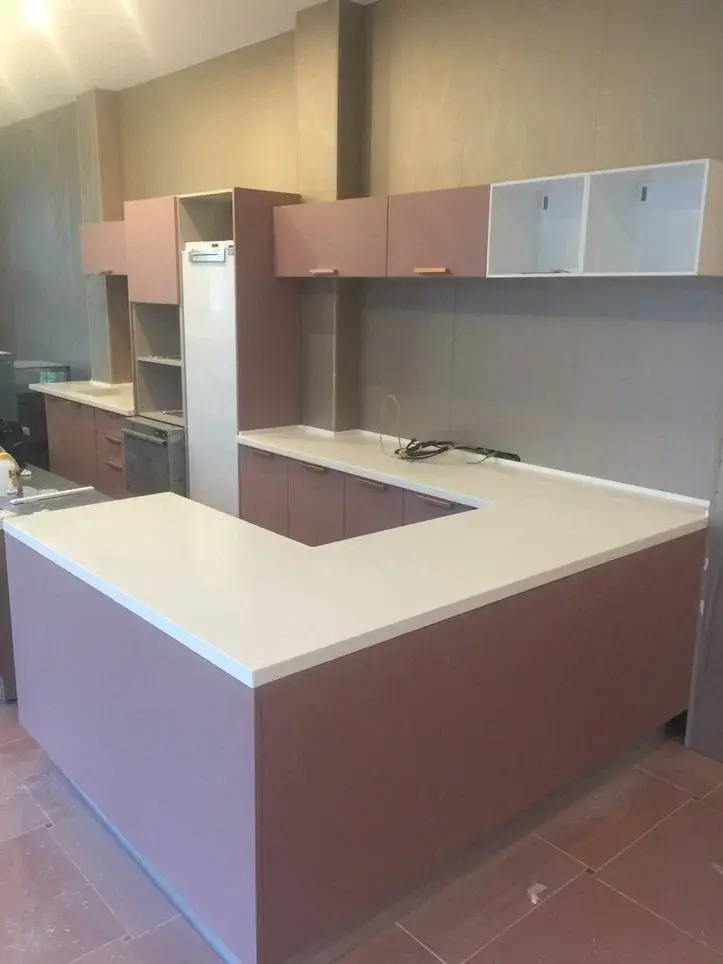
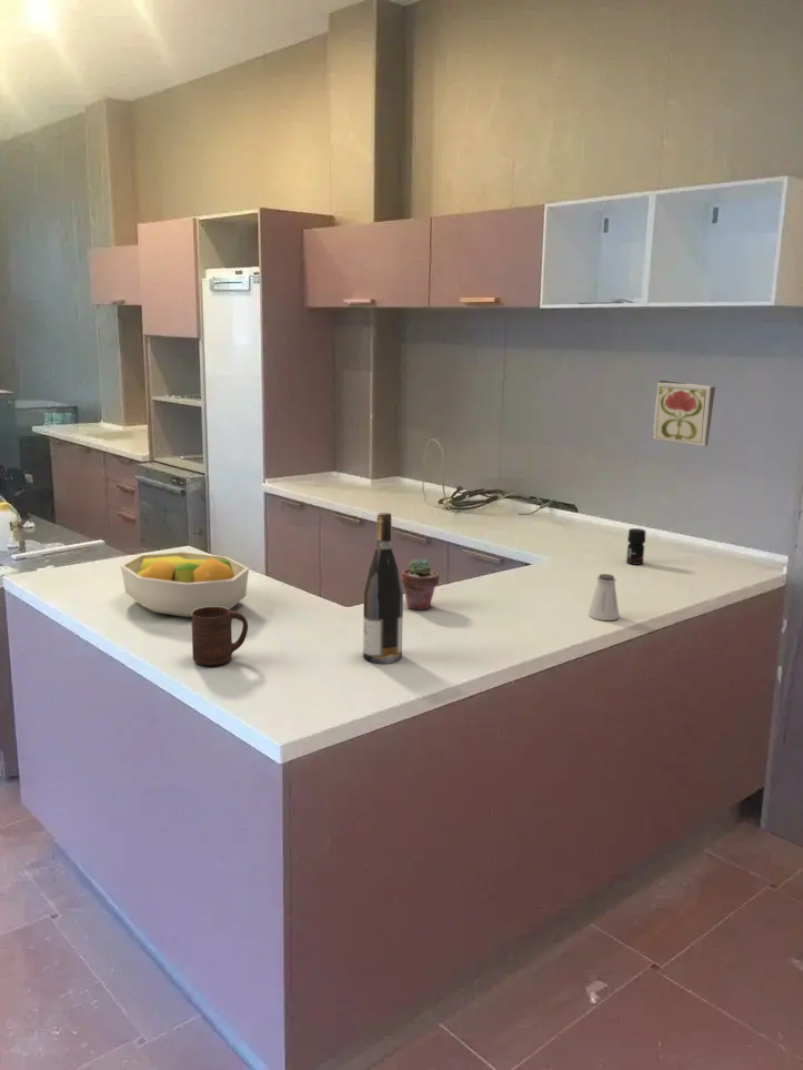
+ jar (635, 546)
+ saltshaker (604, 595)
+ potted succulent (420, 582)
+ decorative tile (682, 413)
+ fruit bowl (184, 576)
+ cup (217, 634)
+ wine bottle (383, 586)
